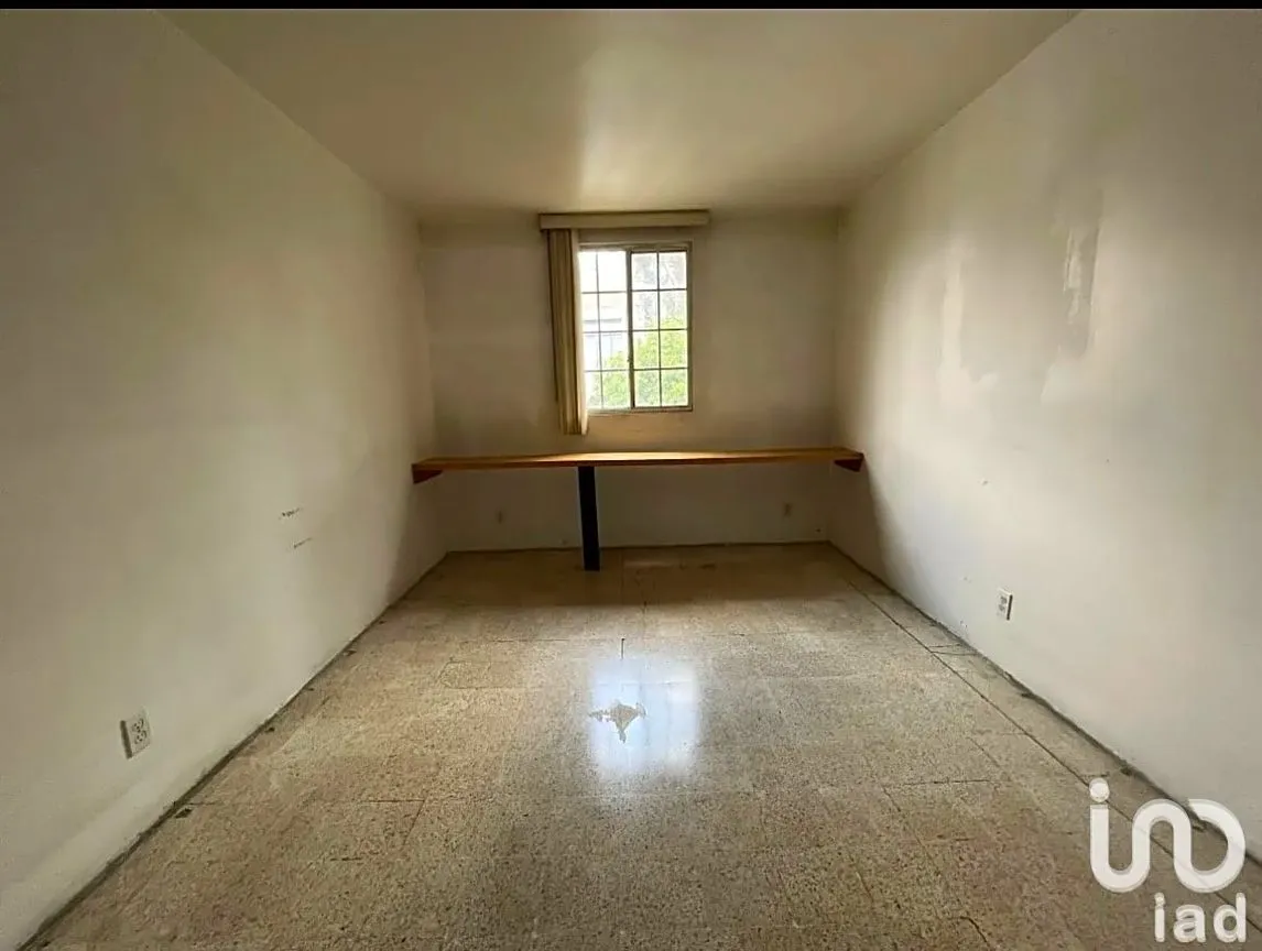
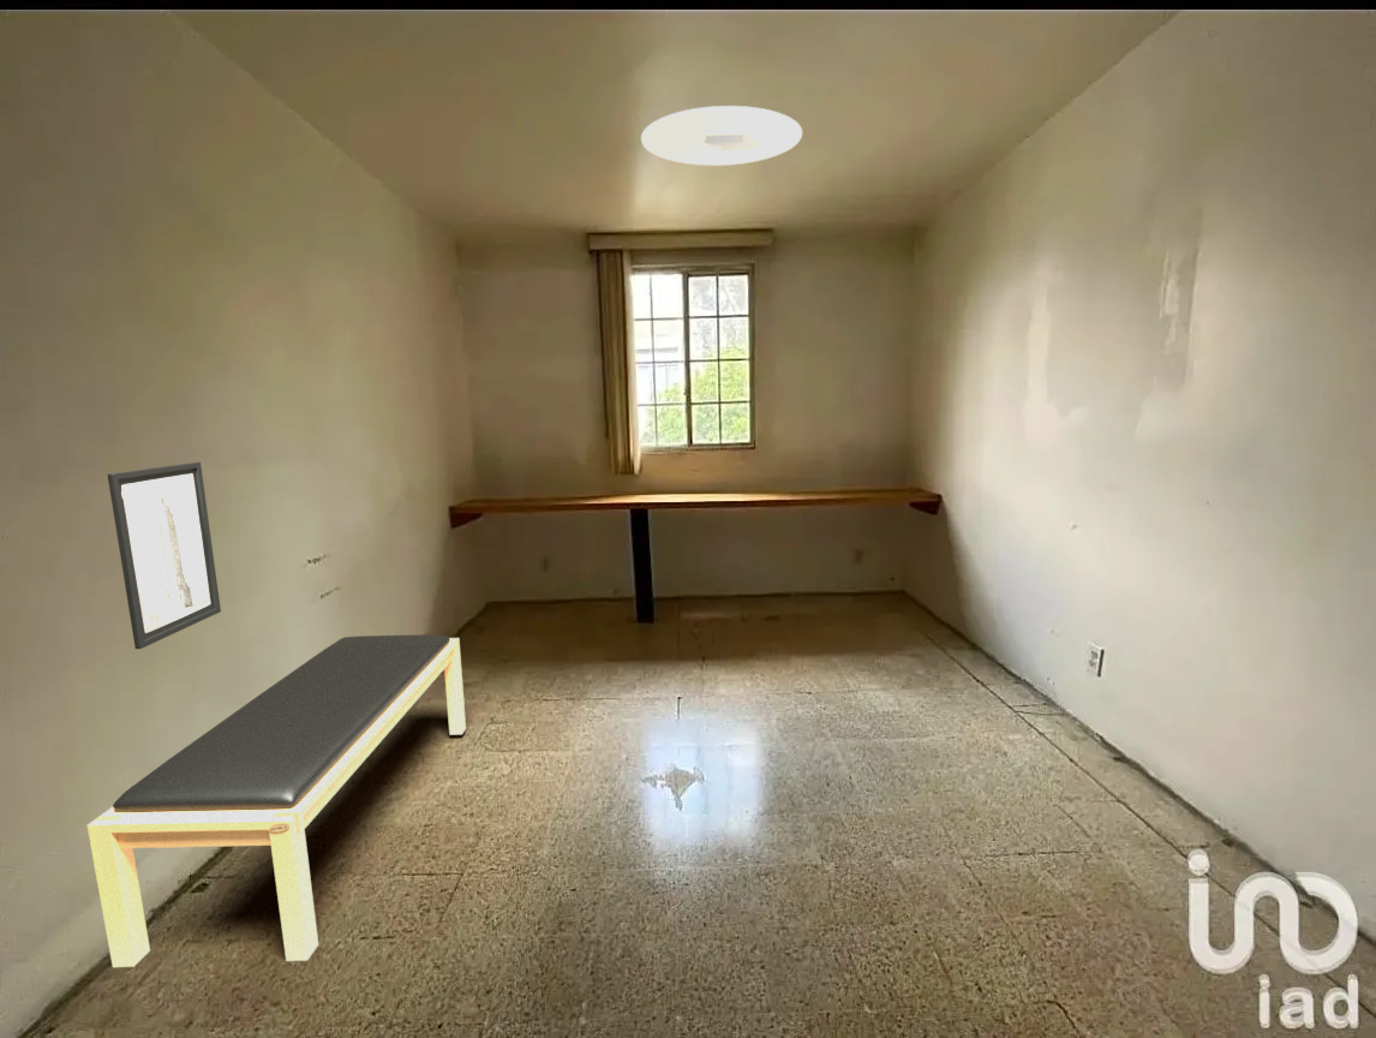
+ bench (329, 756)
+ ceiling light (720, 131)
+ wall art (169, 549)
